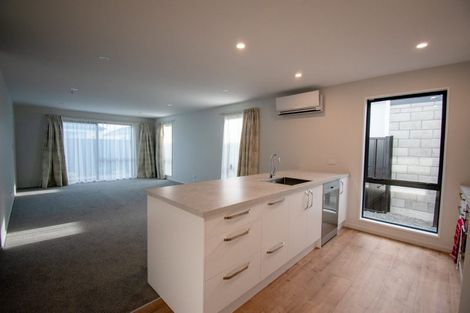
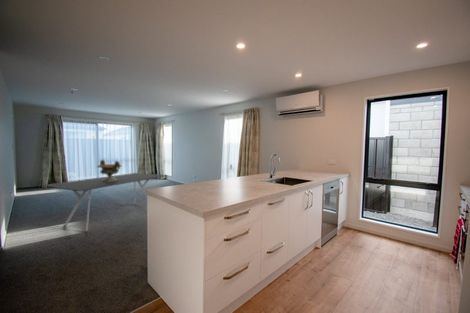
+ dining table (113, 185)
+ decorative urn (109, 170)
